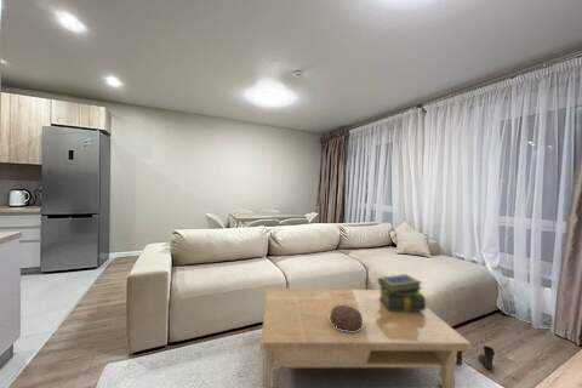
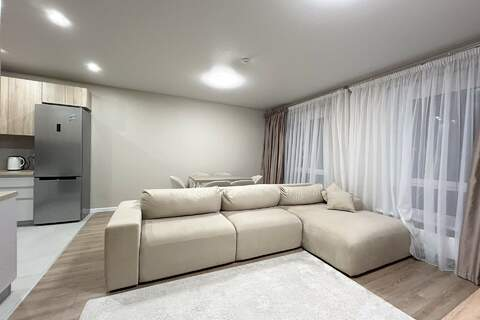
- coffee table (348, 335)
- decorative bowl (346, 315)
- boots (461, 352)
- stack of books (400, 291)
